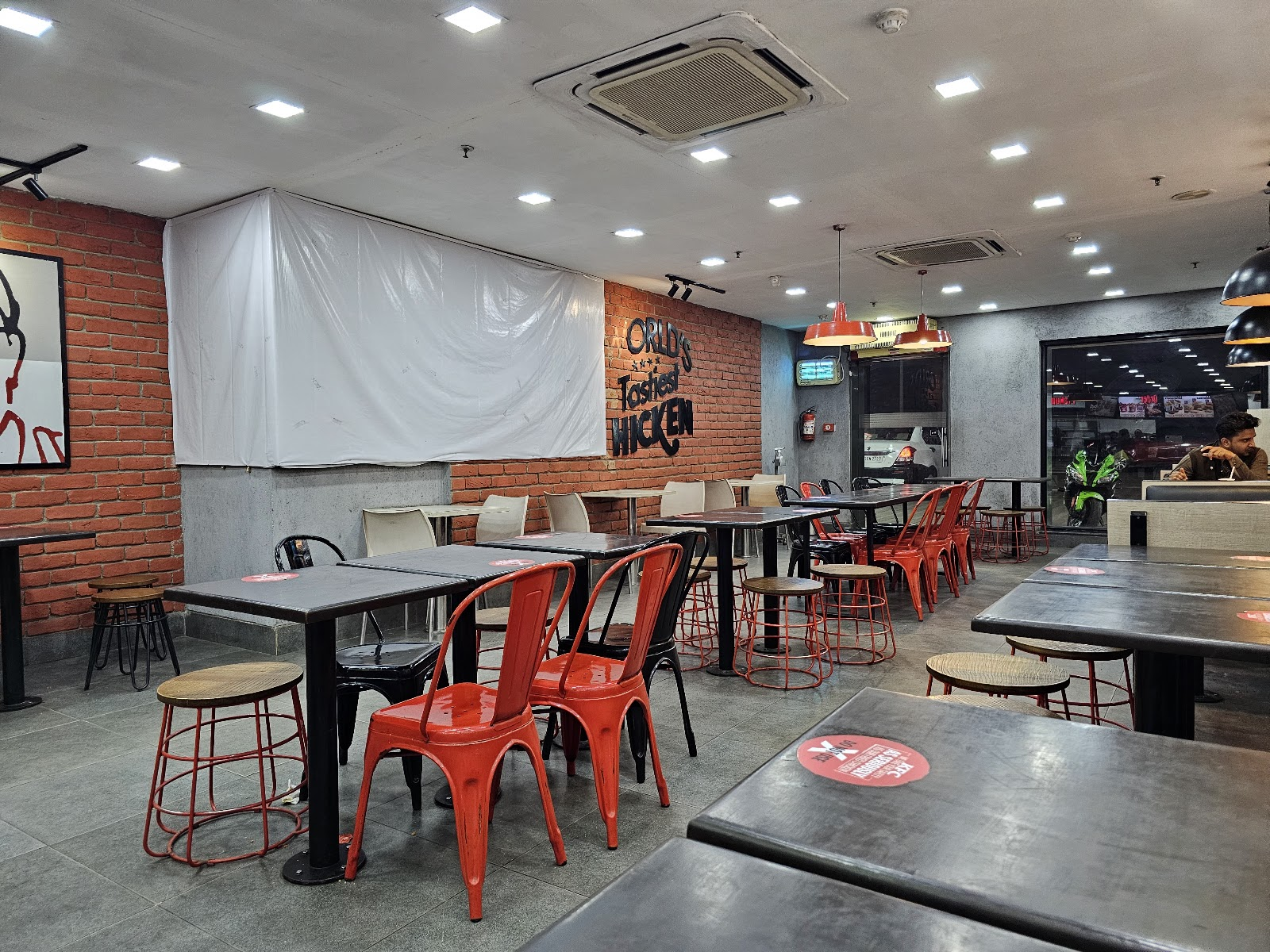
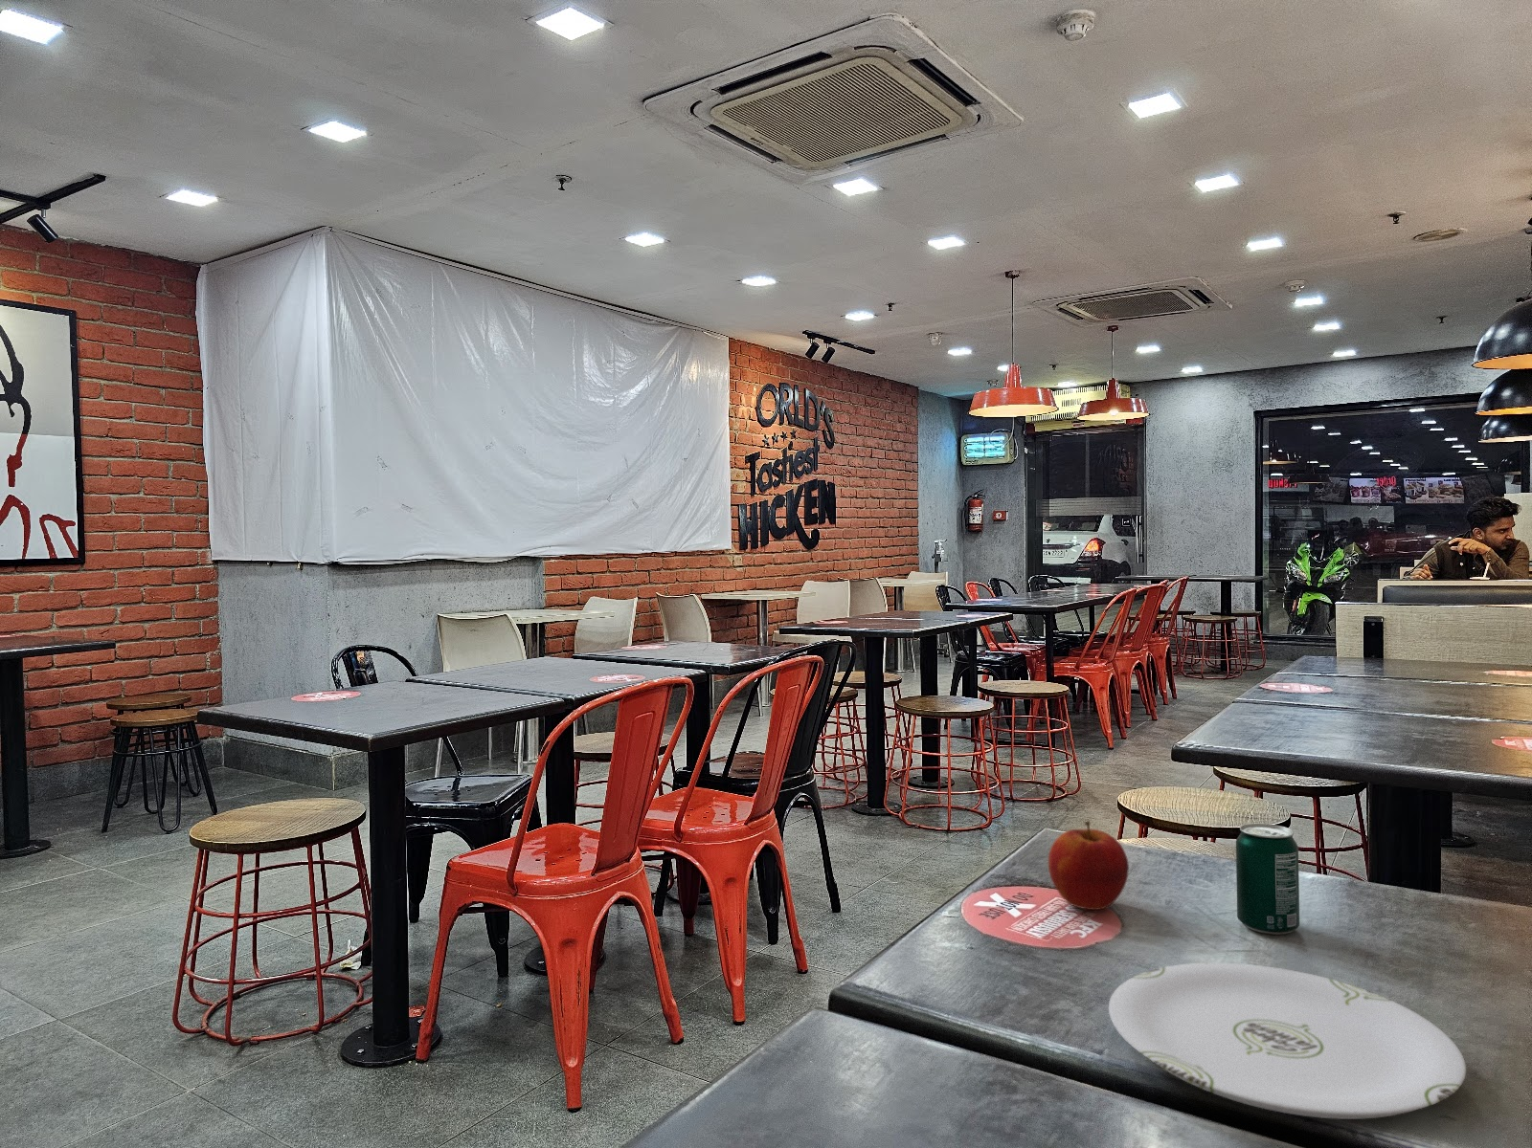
+ apple (1087, 863)
+ plate (1274, 1038)
+ beverage can (1267, 877)
